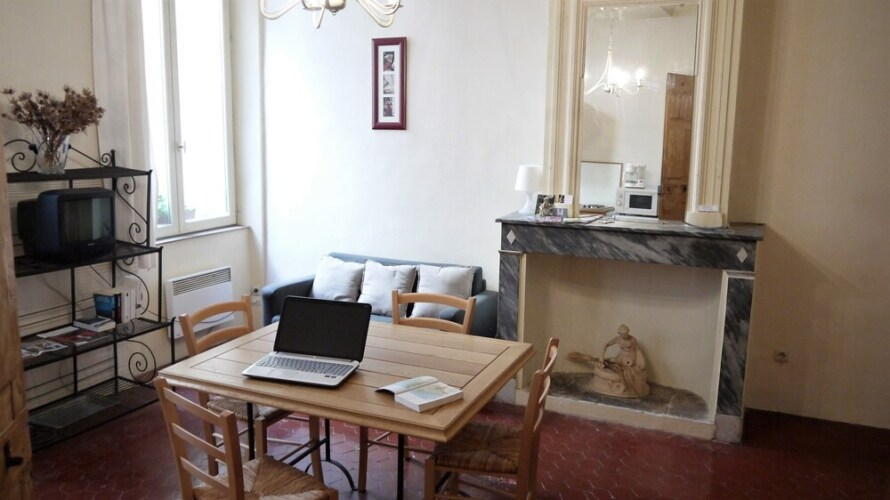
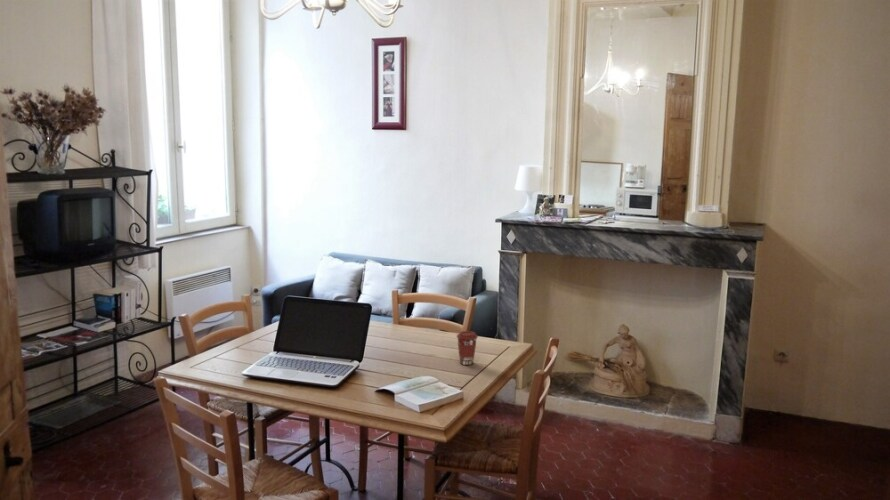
+ coffee cup (466, 348)
